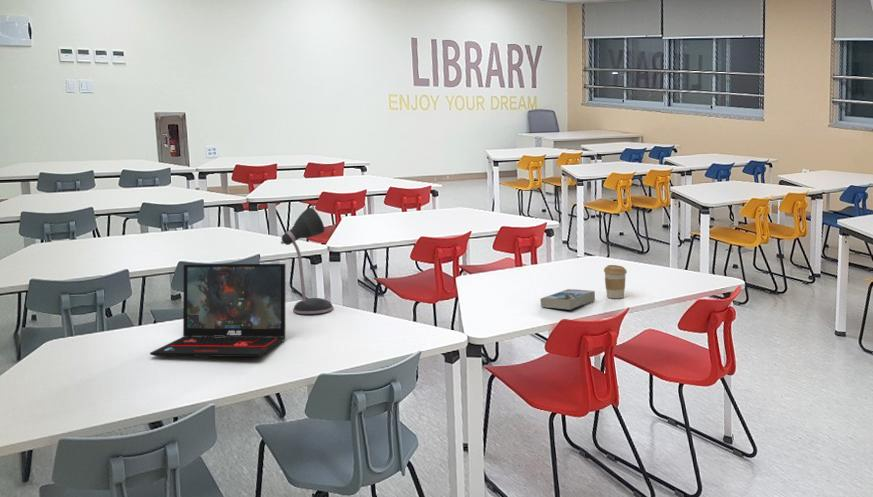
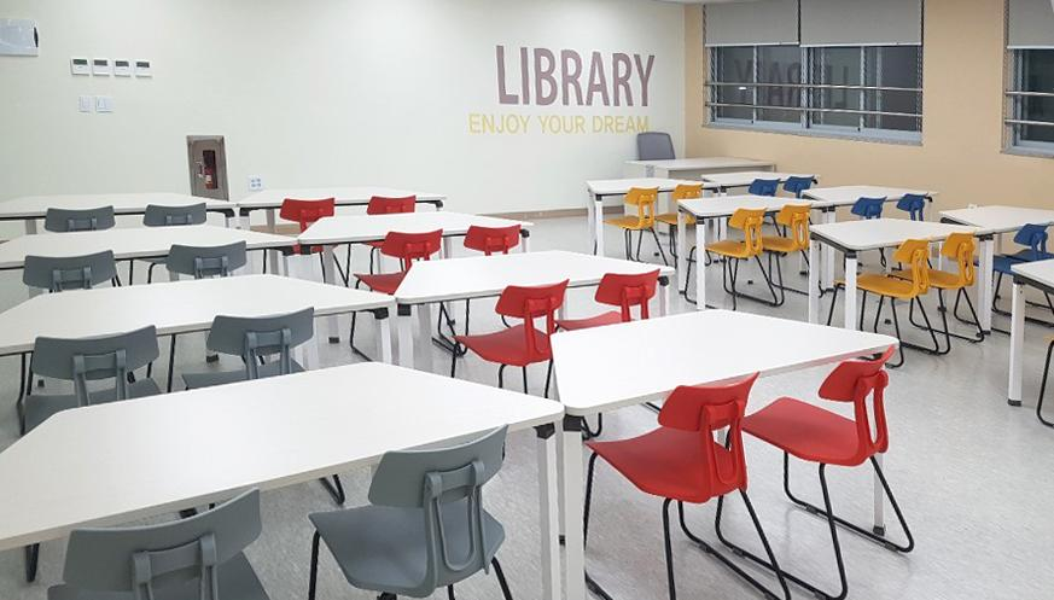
- desk lamp (301, 259)
- book (568, 298)
- laptop (219, 308)
- coffee cup (615, 281)
